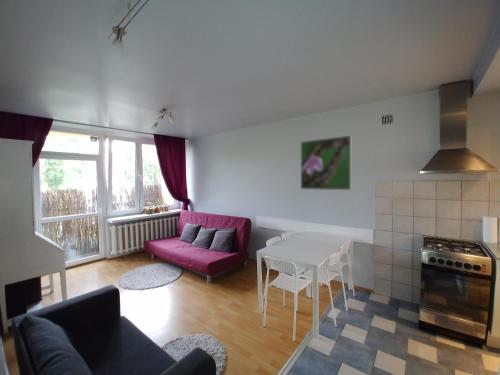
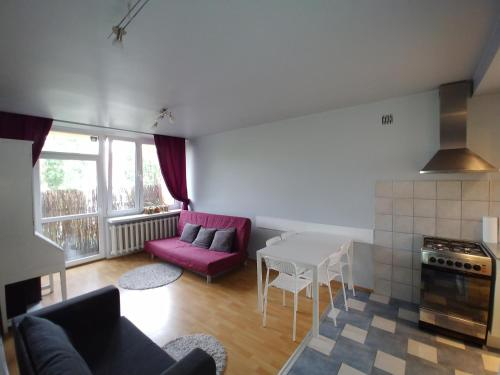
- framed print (324, 164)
